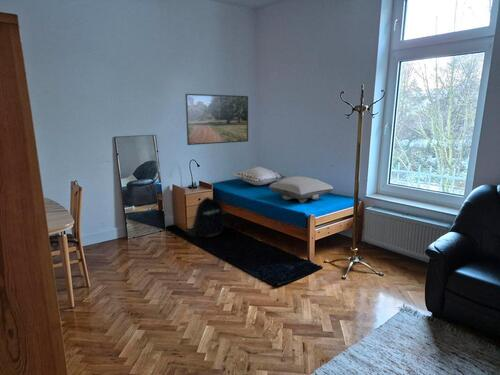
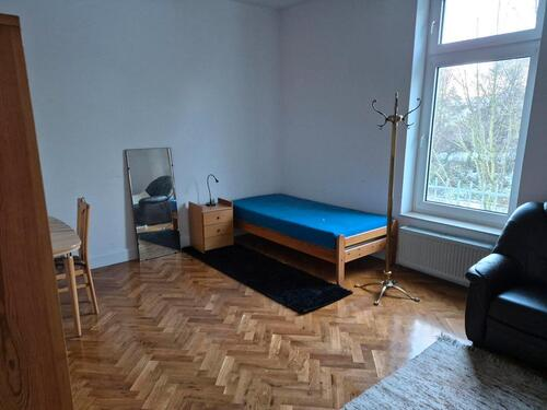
- backpack (206, 215)
- decorative pillow (259, 176)
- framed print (219, 119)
- pillow (300, 188)
